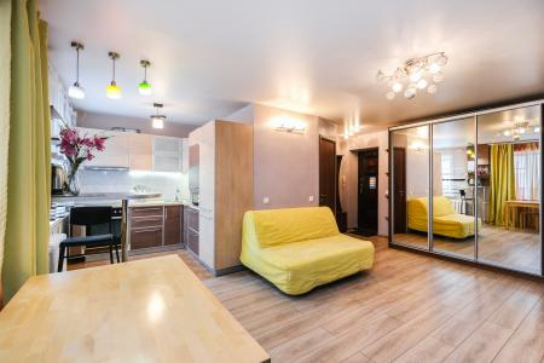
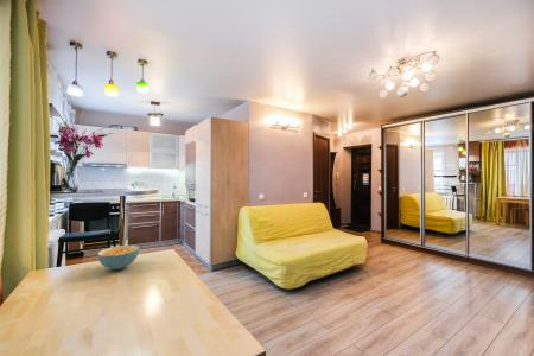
+ cereal bowl (119, 259)
